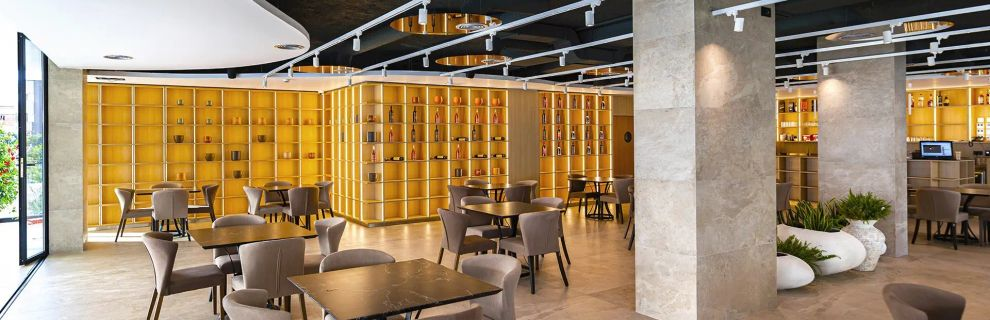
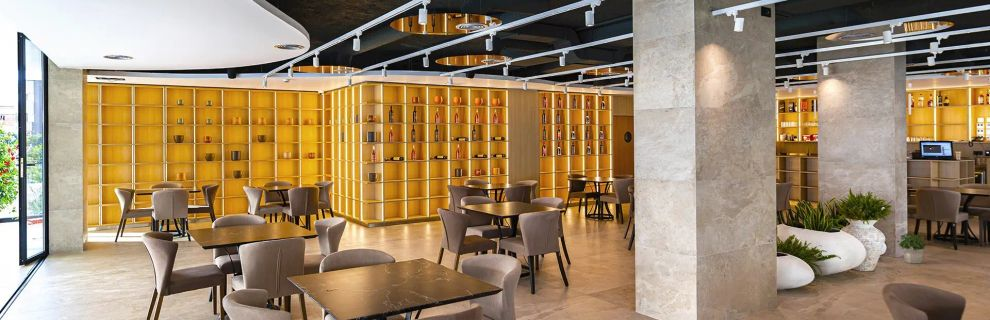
+ potted plant (911, 247)
